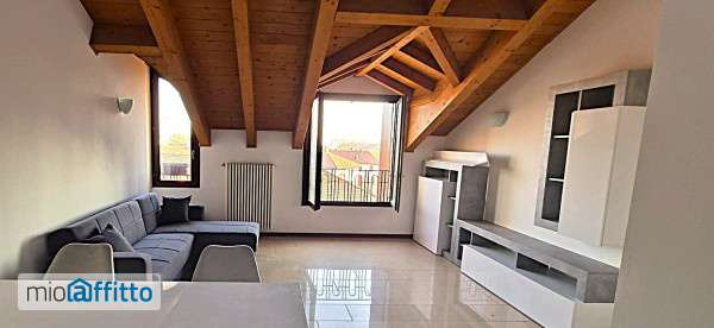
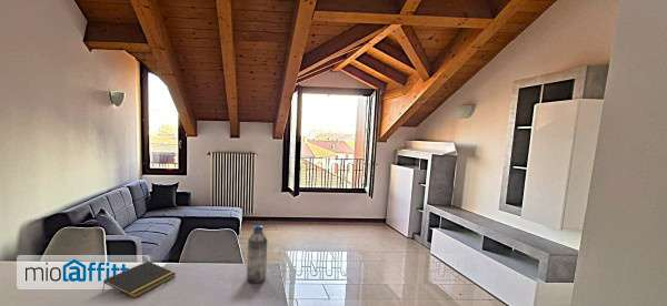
+ water bottle (257, 253)
+ notepad (141, 277)
